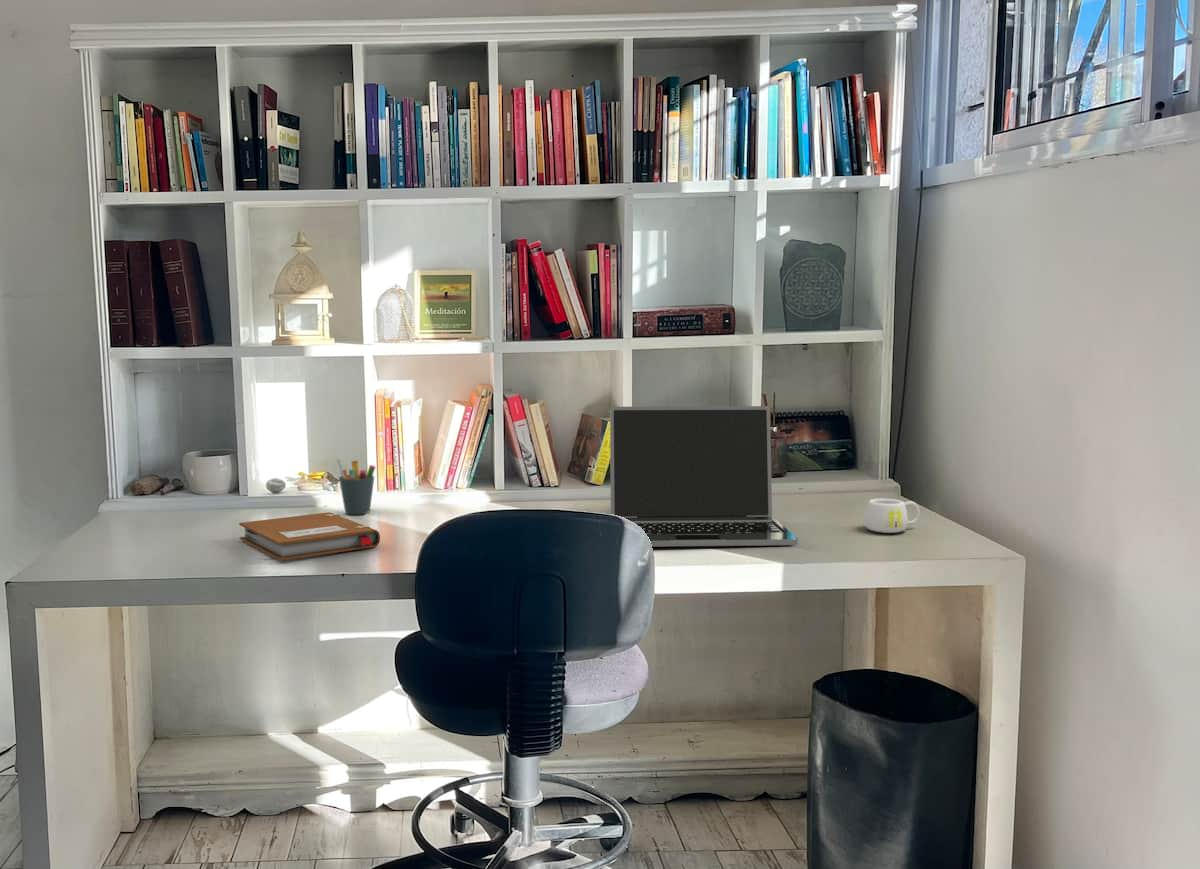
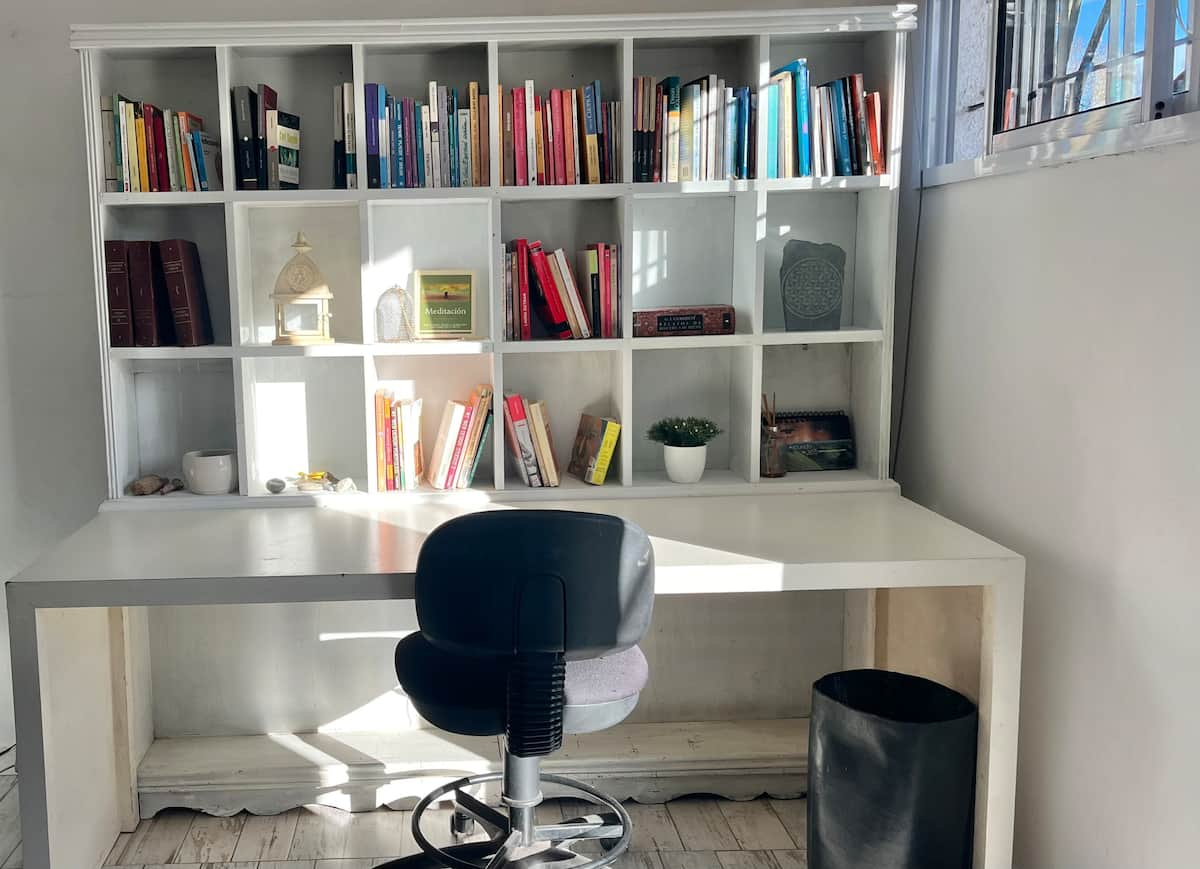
- notebook (310, 534)
- pen holder (356, 485)
- mug (892, 515)
- laptop (699, 472)
